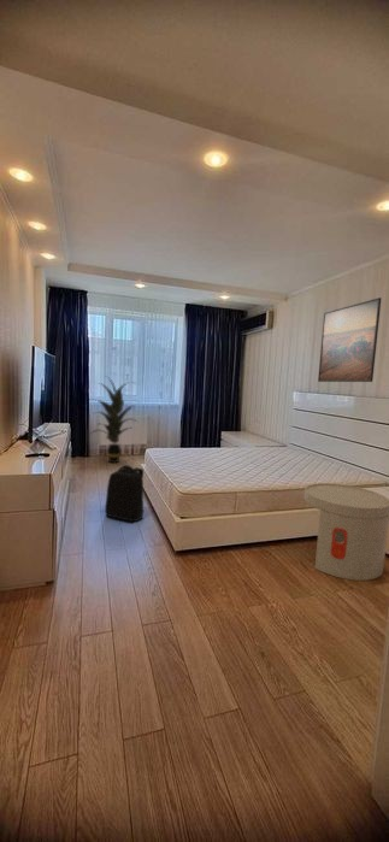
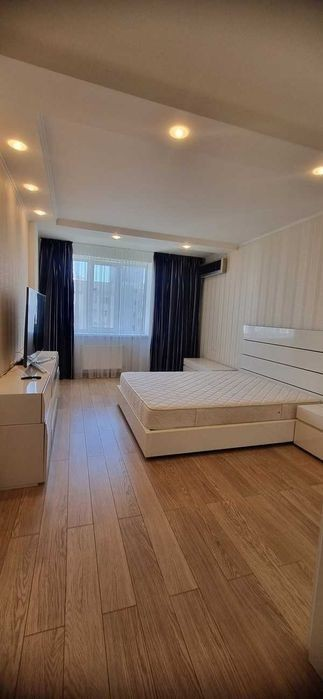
- side table (342, 526)
- backpack (128, 489)
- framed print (346, 343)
- indoor plant (111, 419)
